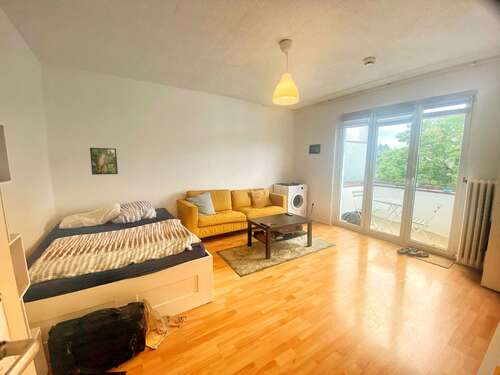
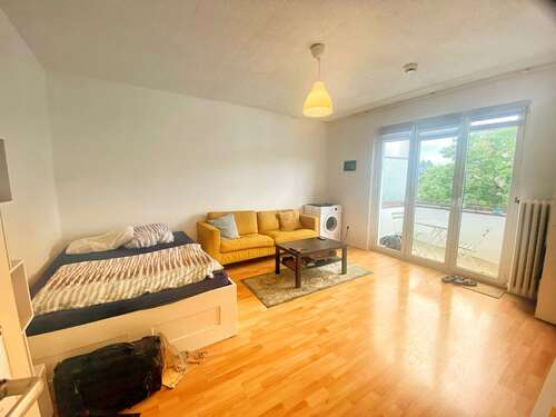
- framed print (104, 161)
